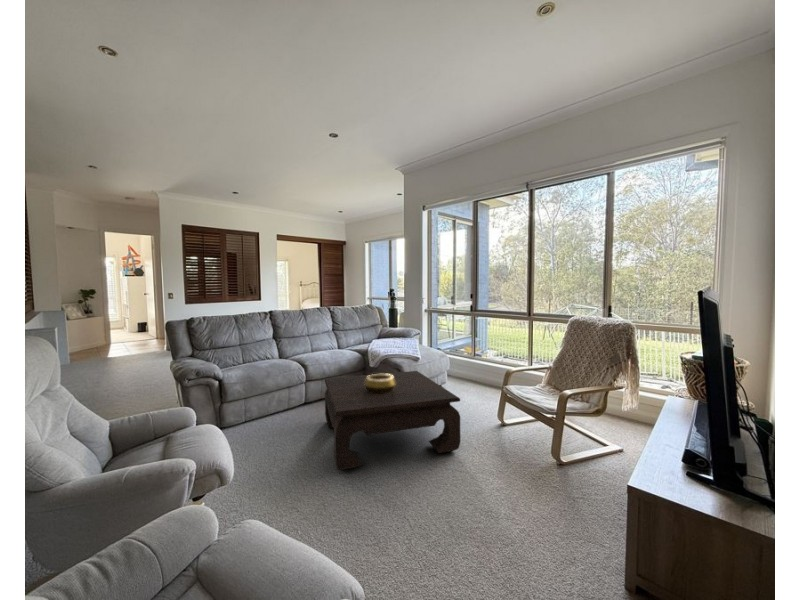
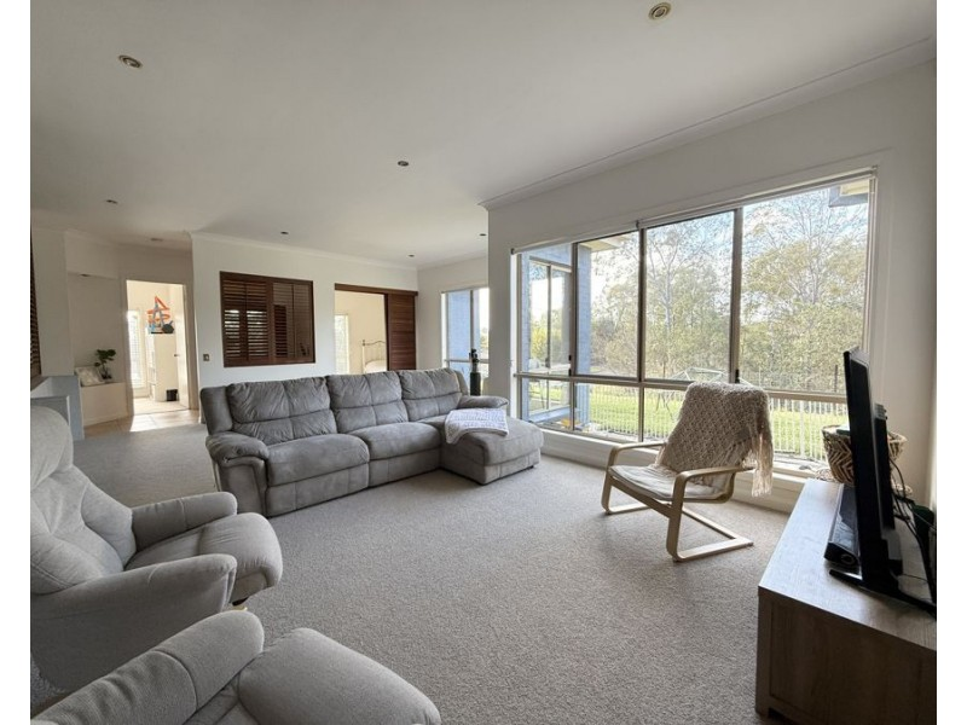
- coffee table (385, 411)
- decorative bowl (380, 383)
